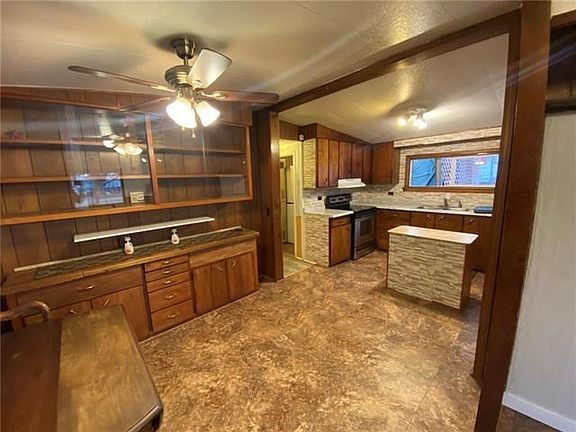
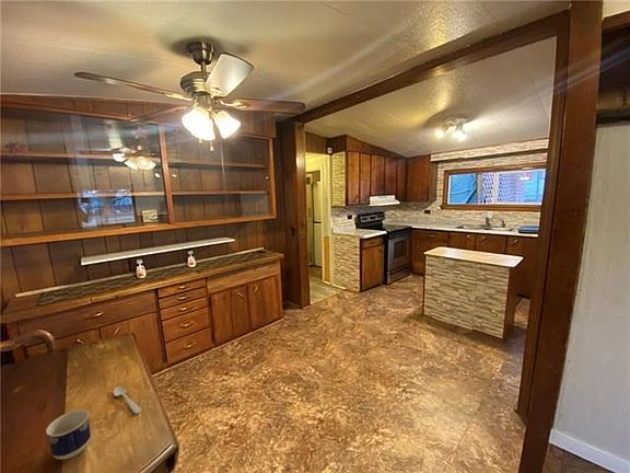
+ spoon (127, 399)
+ cup (71, 439)
